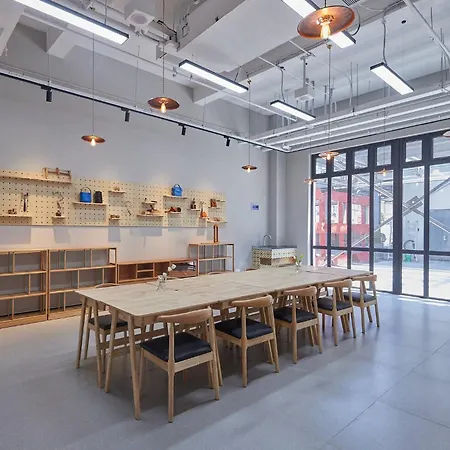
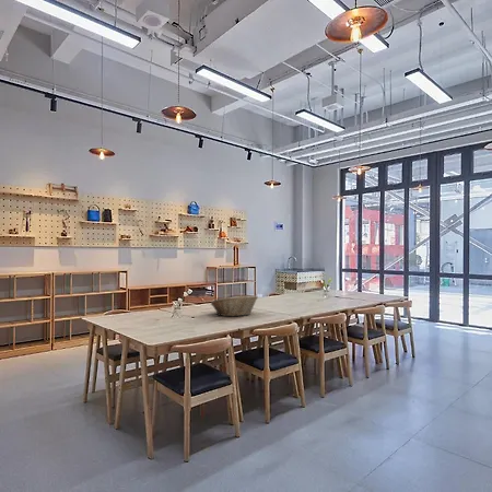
+ fruit basket (234, 304)
